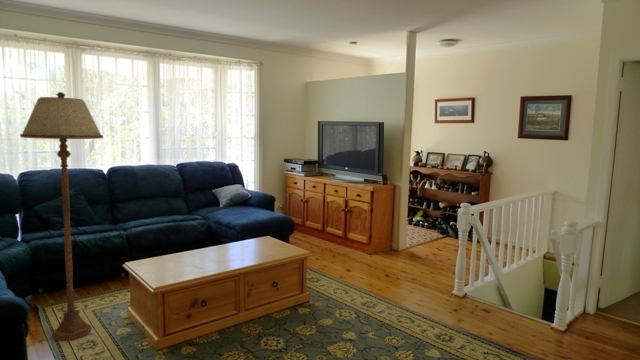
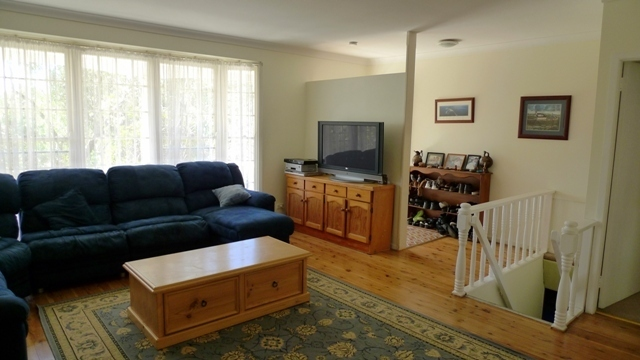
- floor lamp (67, 216)
